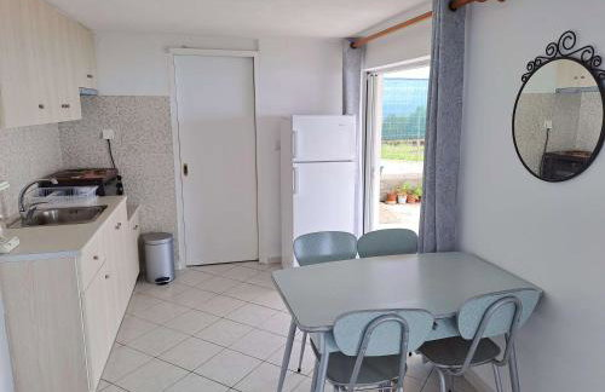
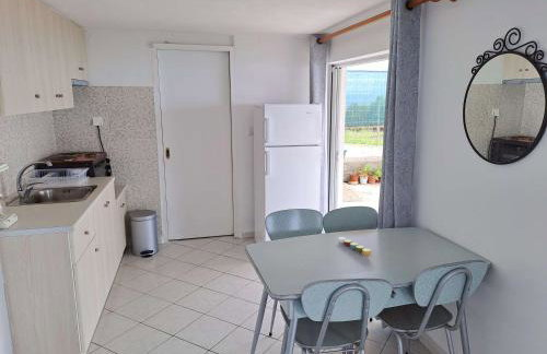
+ bowl (353, 246)
